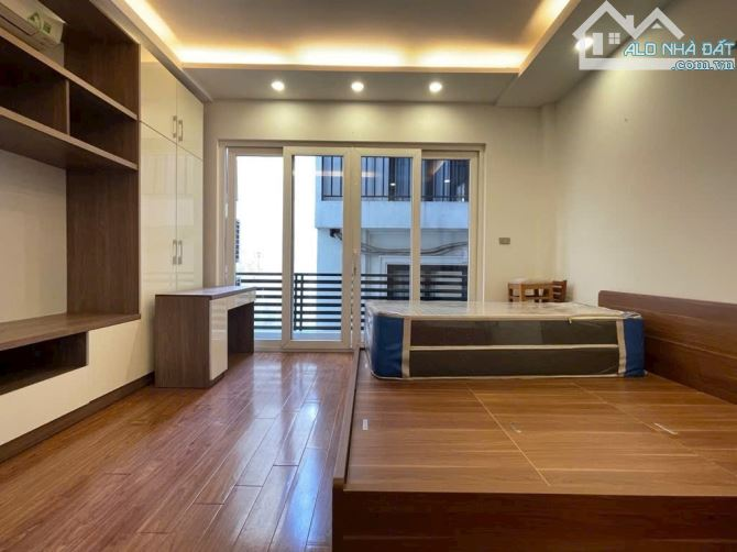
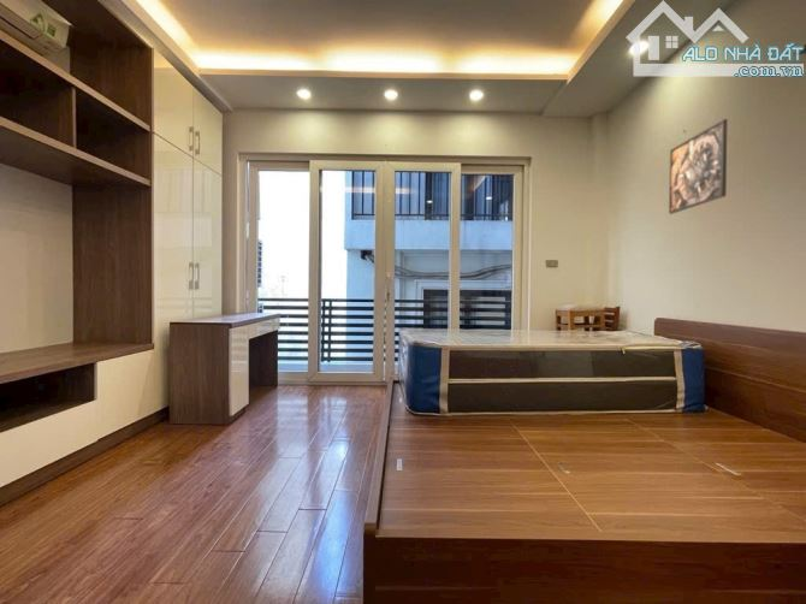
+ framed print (695, 171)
